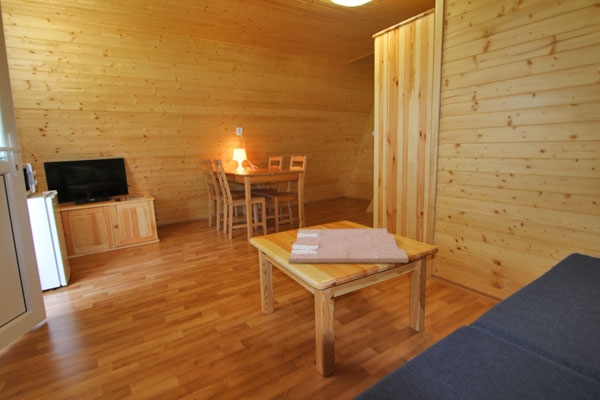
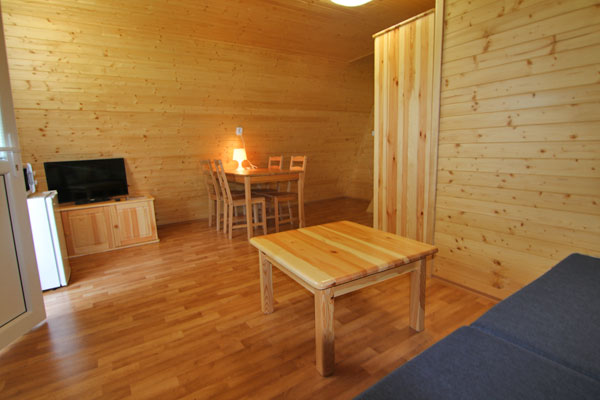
- cushion (344, 241)
